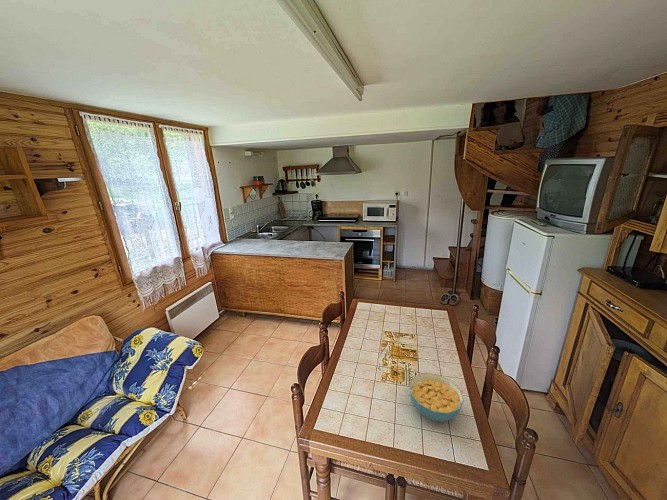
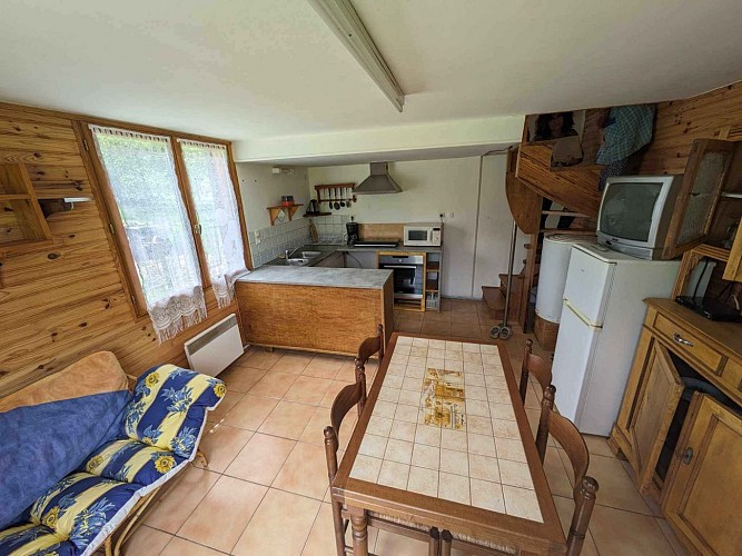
- cereal bowl (434, 401)
